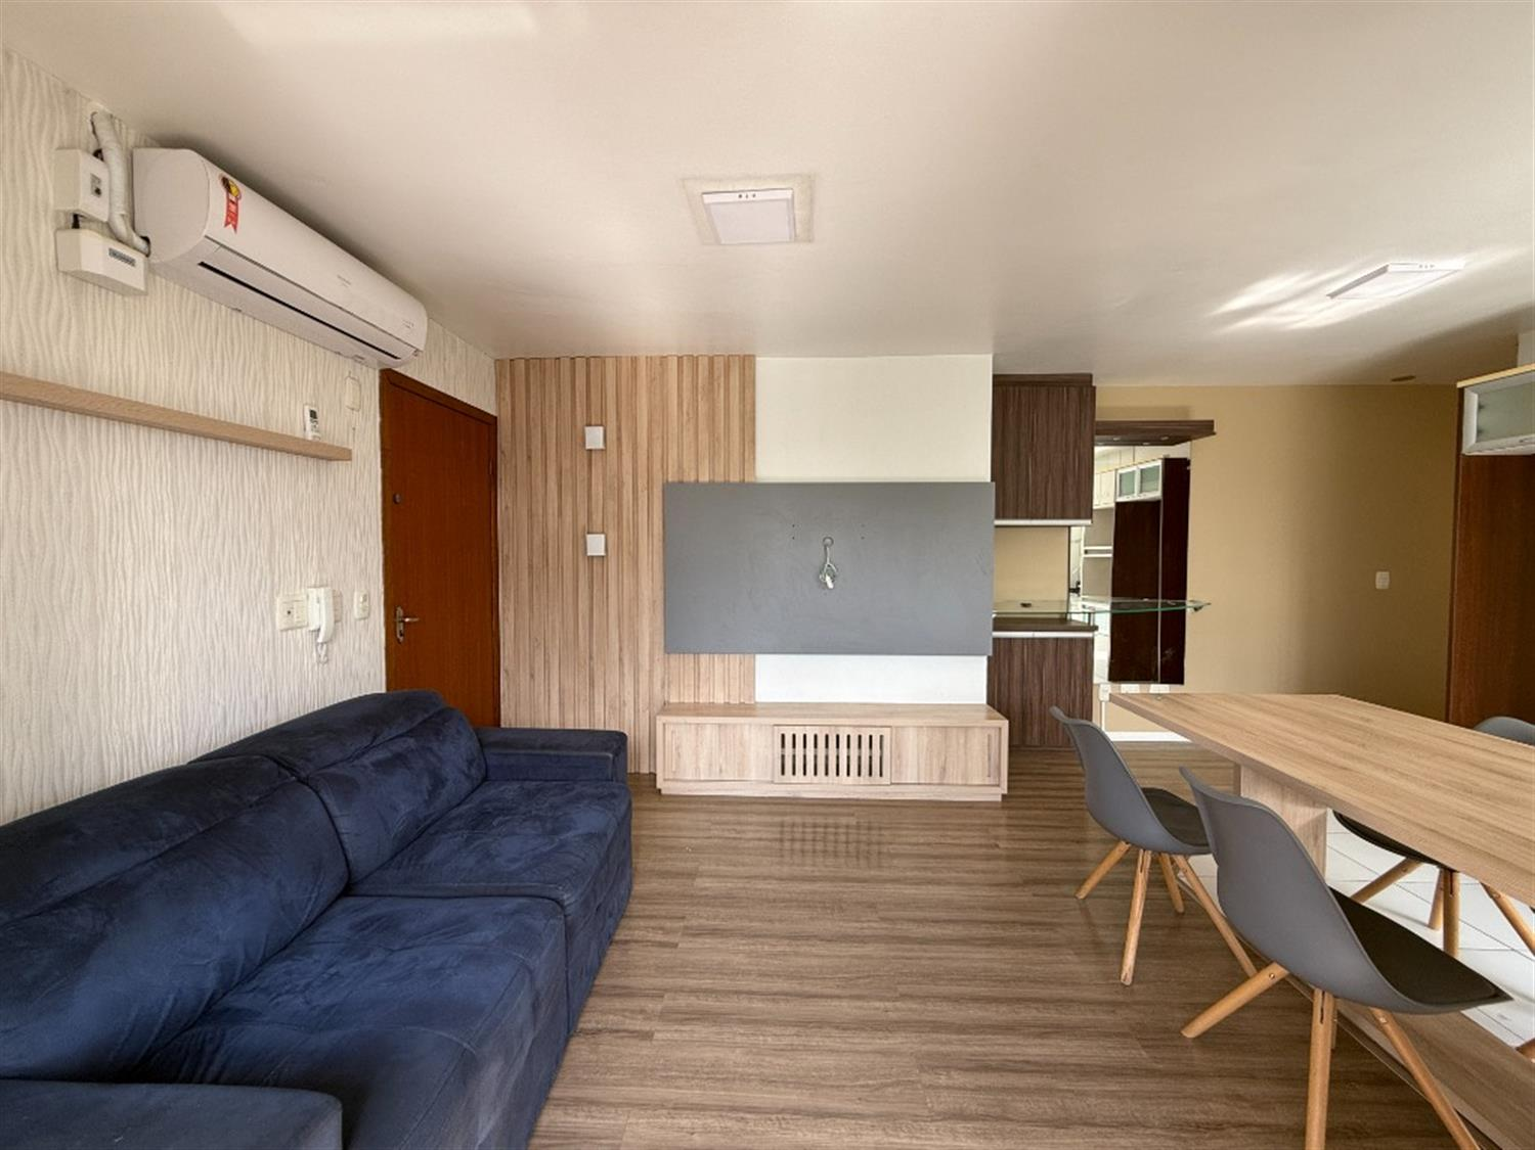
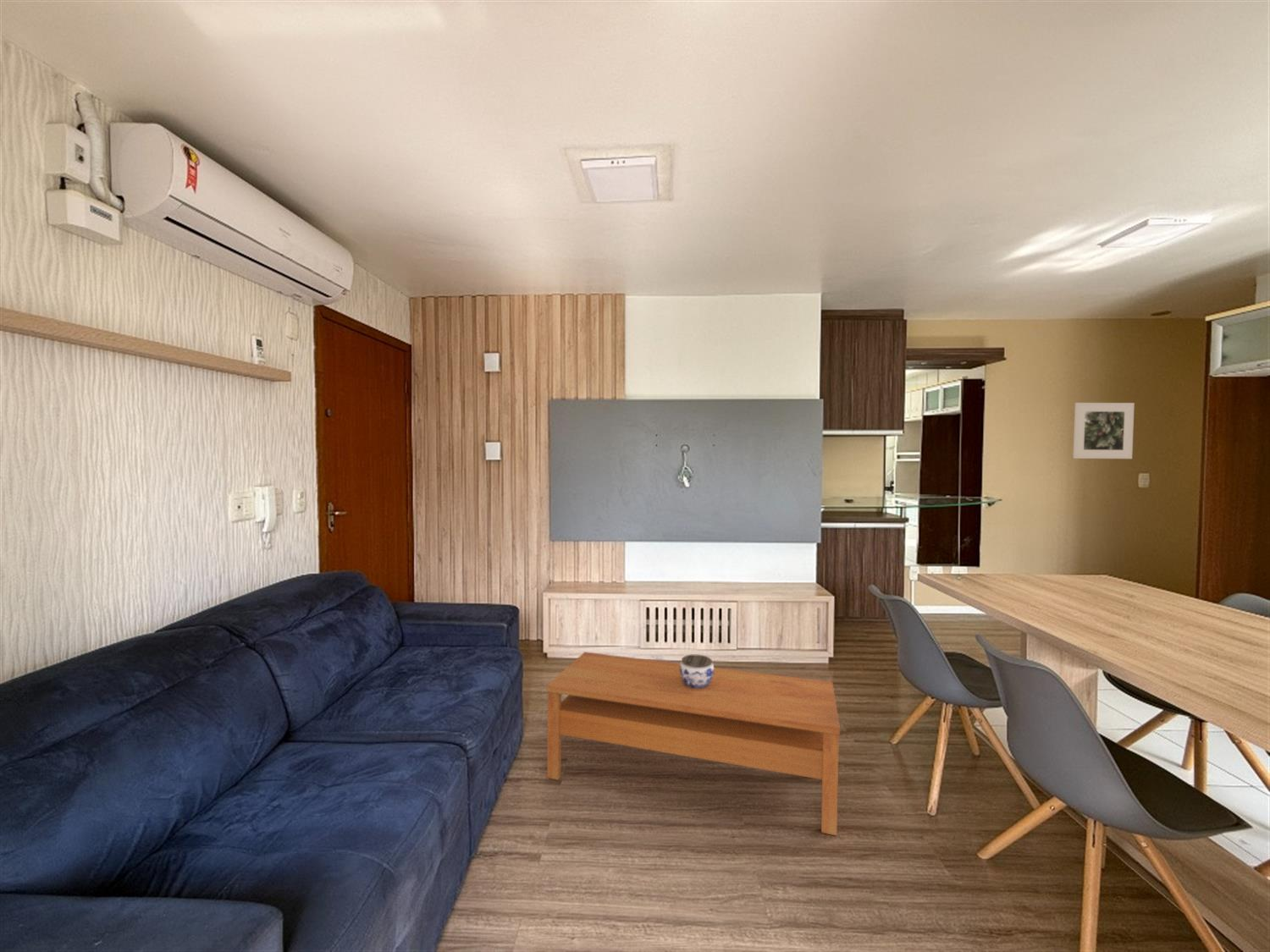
+ jar (696, 670)
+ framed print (1103, 431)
+ coffee table (691, 729)
